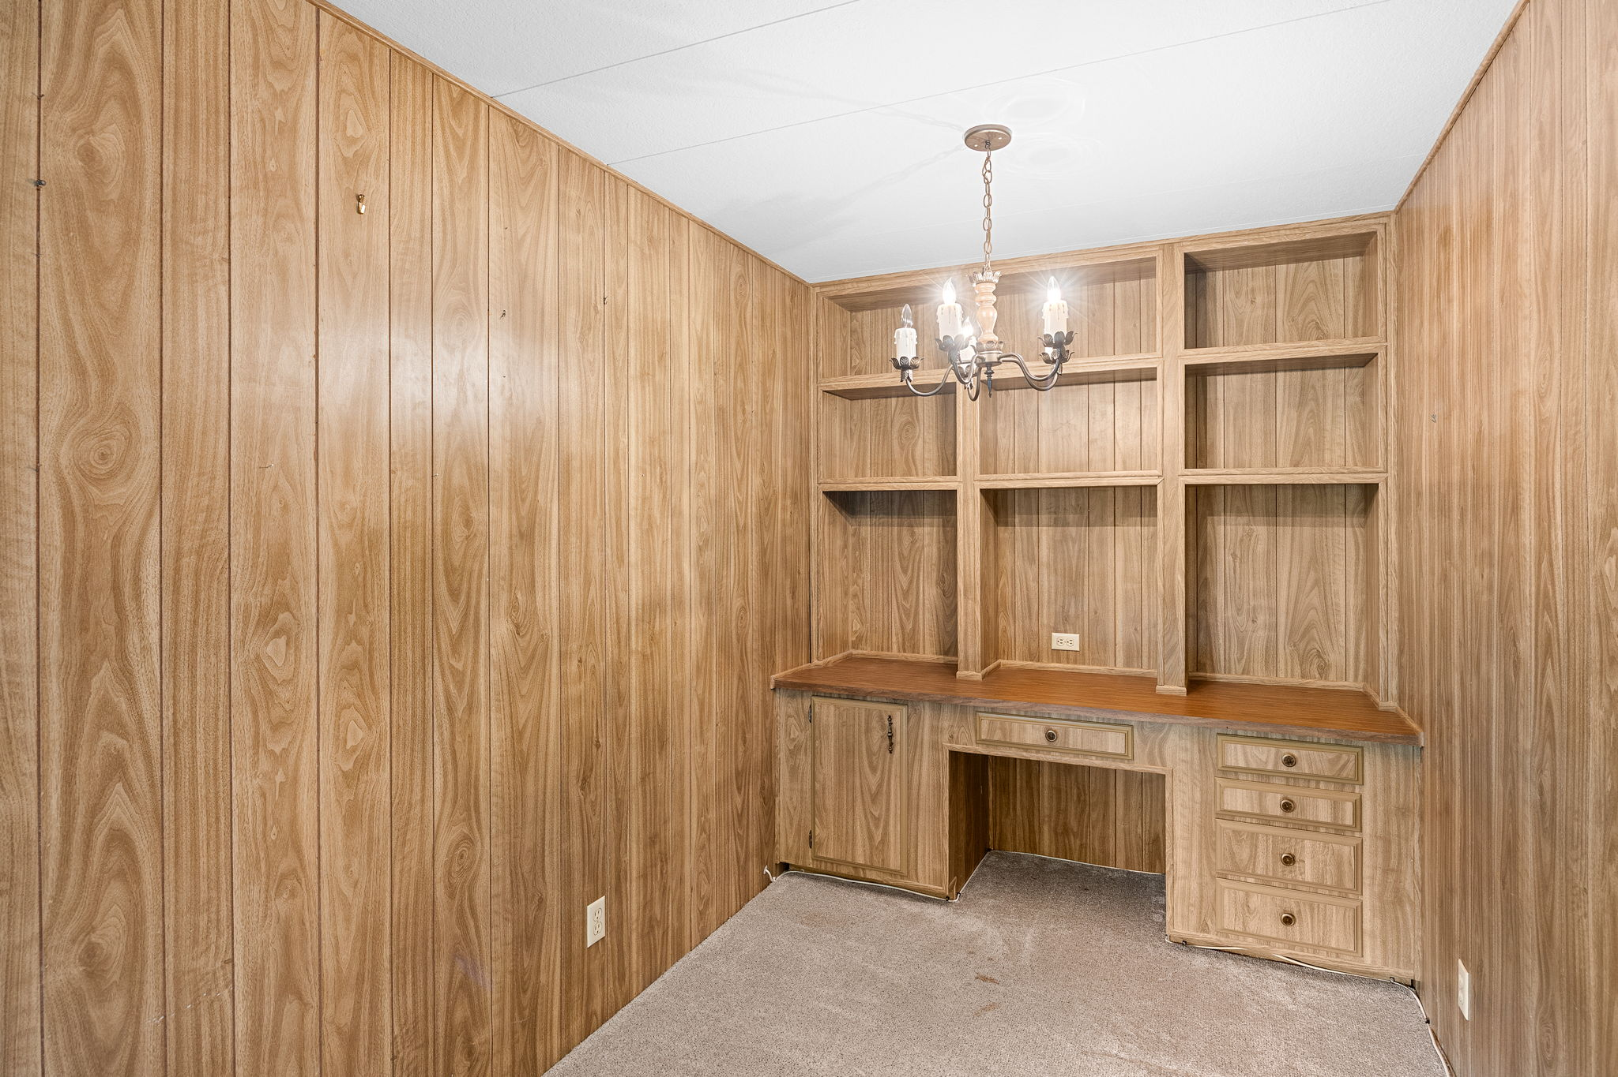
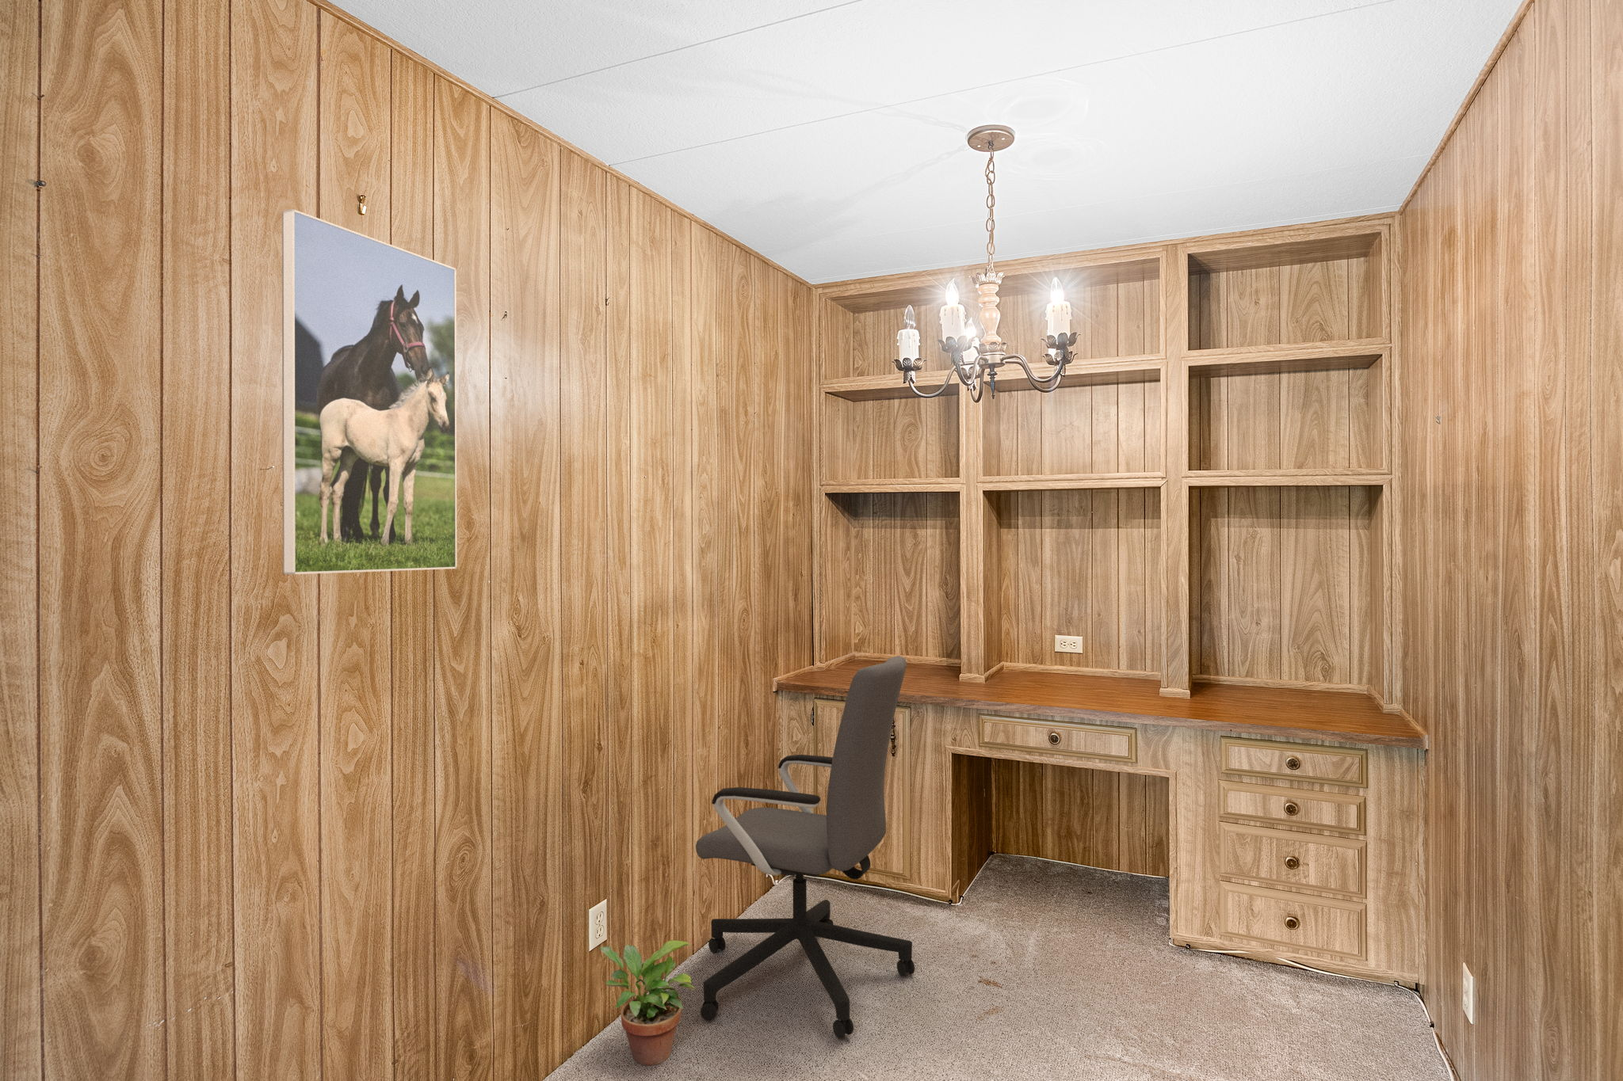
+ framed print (378, 407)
+ potted plant (640, 1003)
+ office chair (798, 814)
